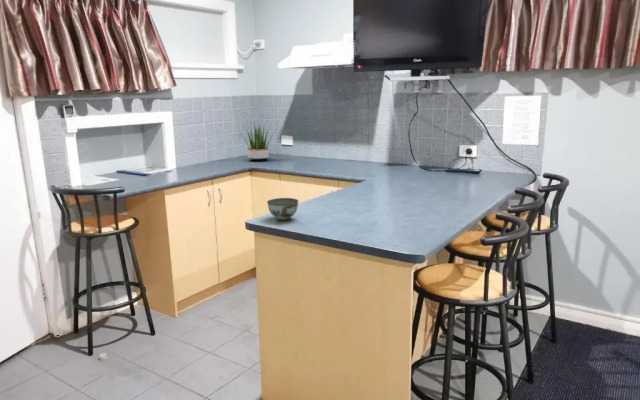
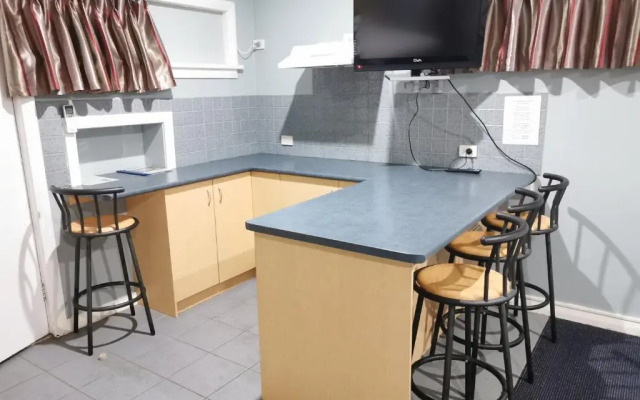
- bowl (283, 209)
- potted plant (257, 141)
